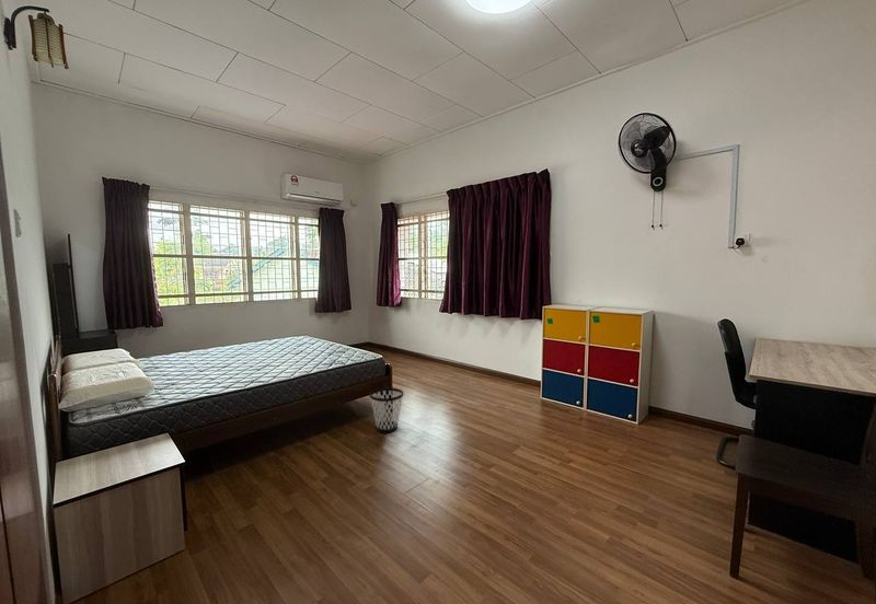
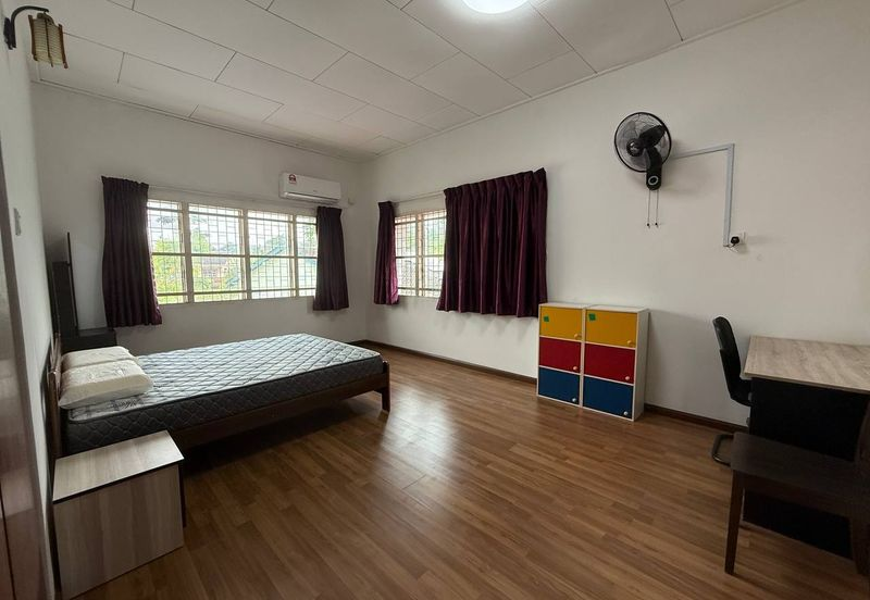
- wastebasket (385, 410)
